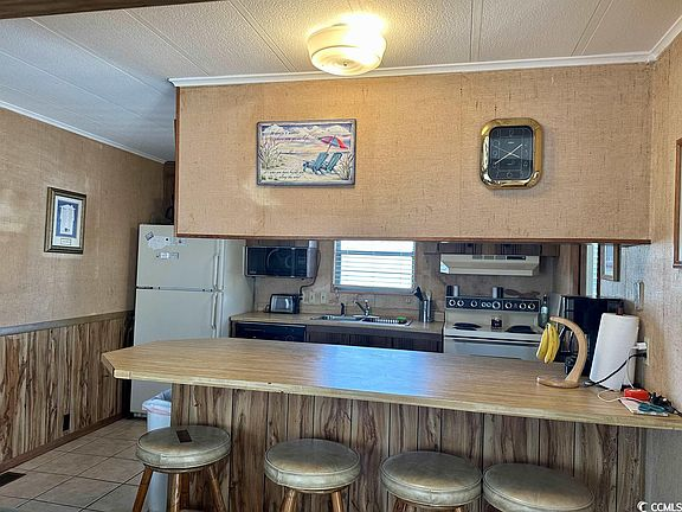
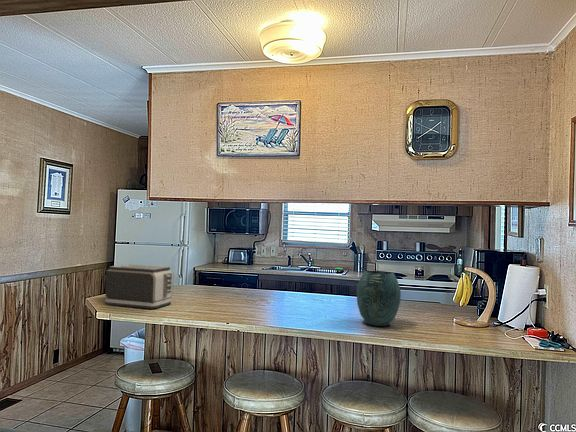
+ toaster (141, 285)
+ vase (378, 297)
